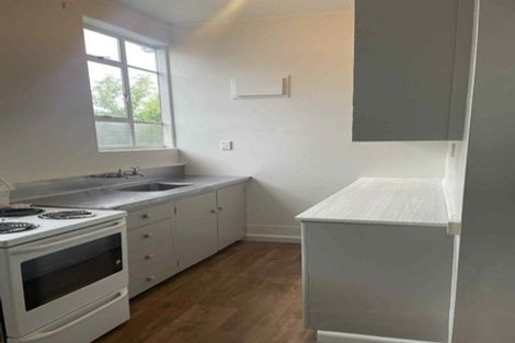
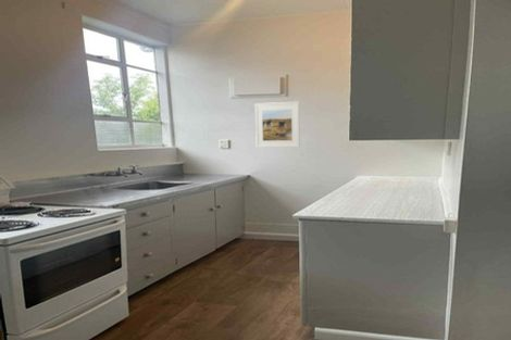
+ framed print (276, 125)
